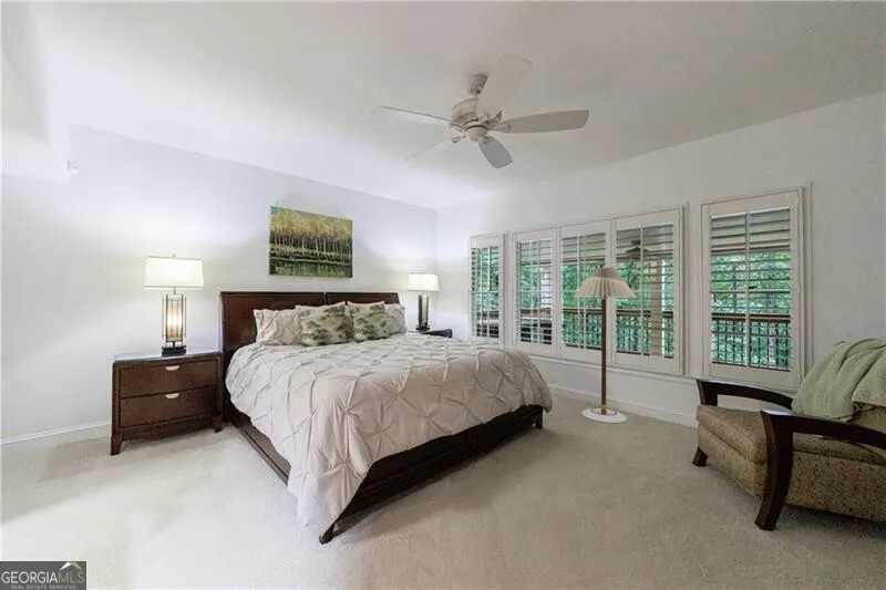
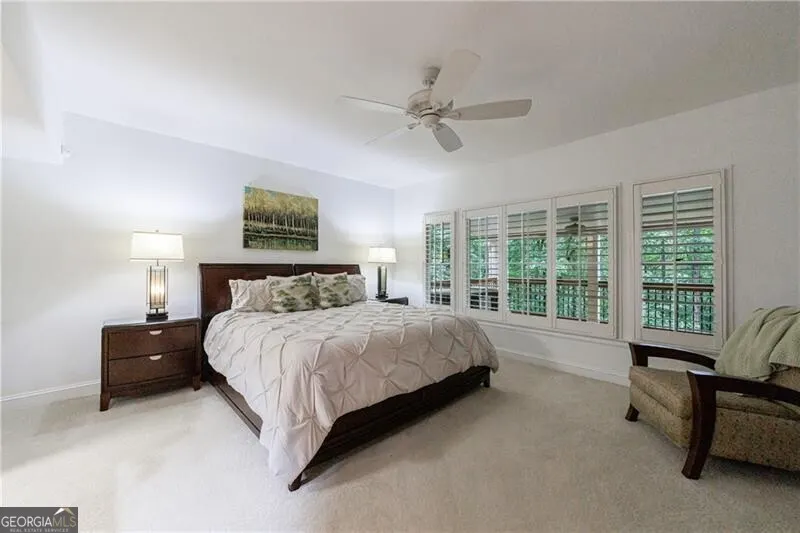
- floor lamp (604, 341)
